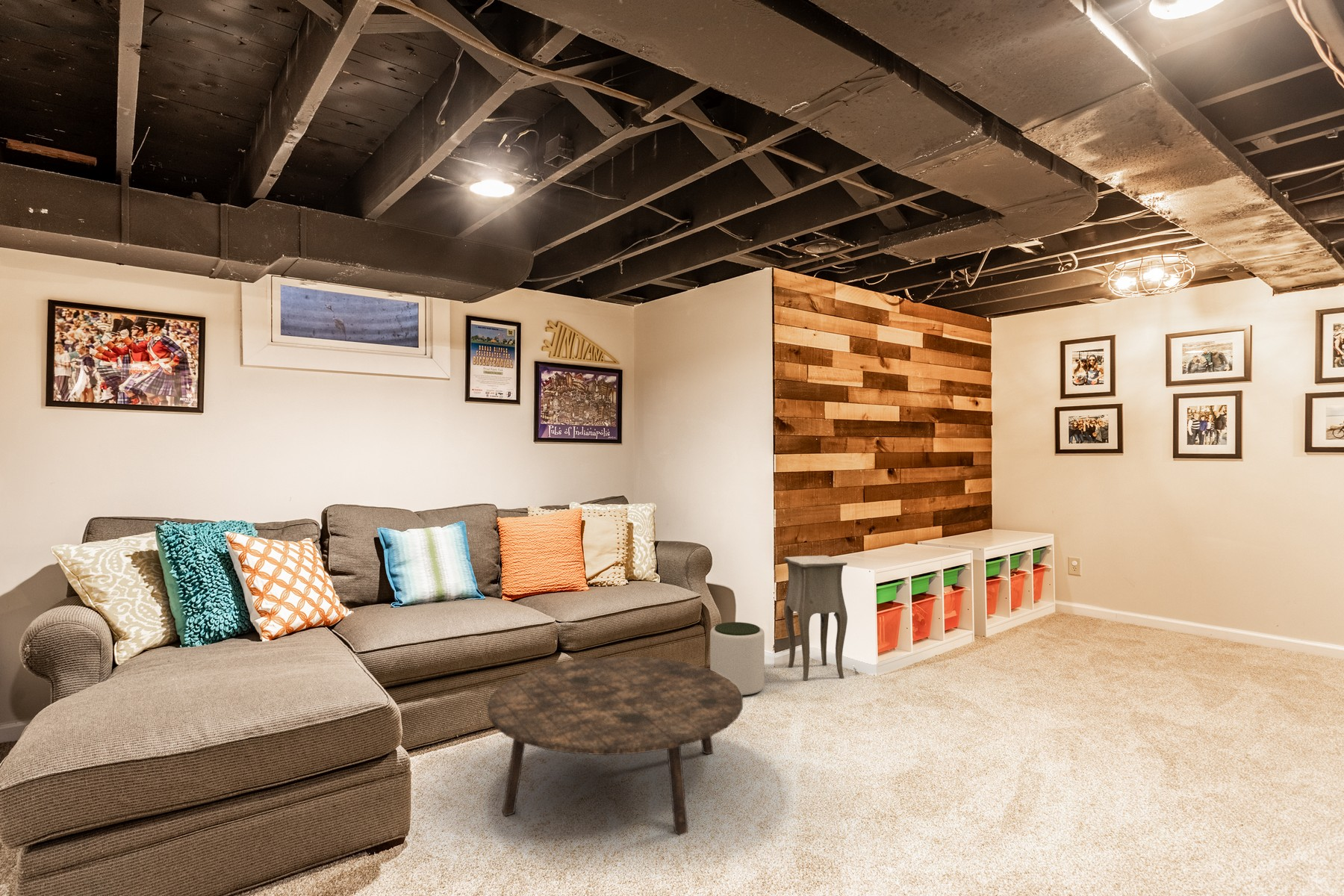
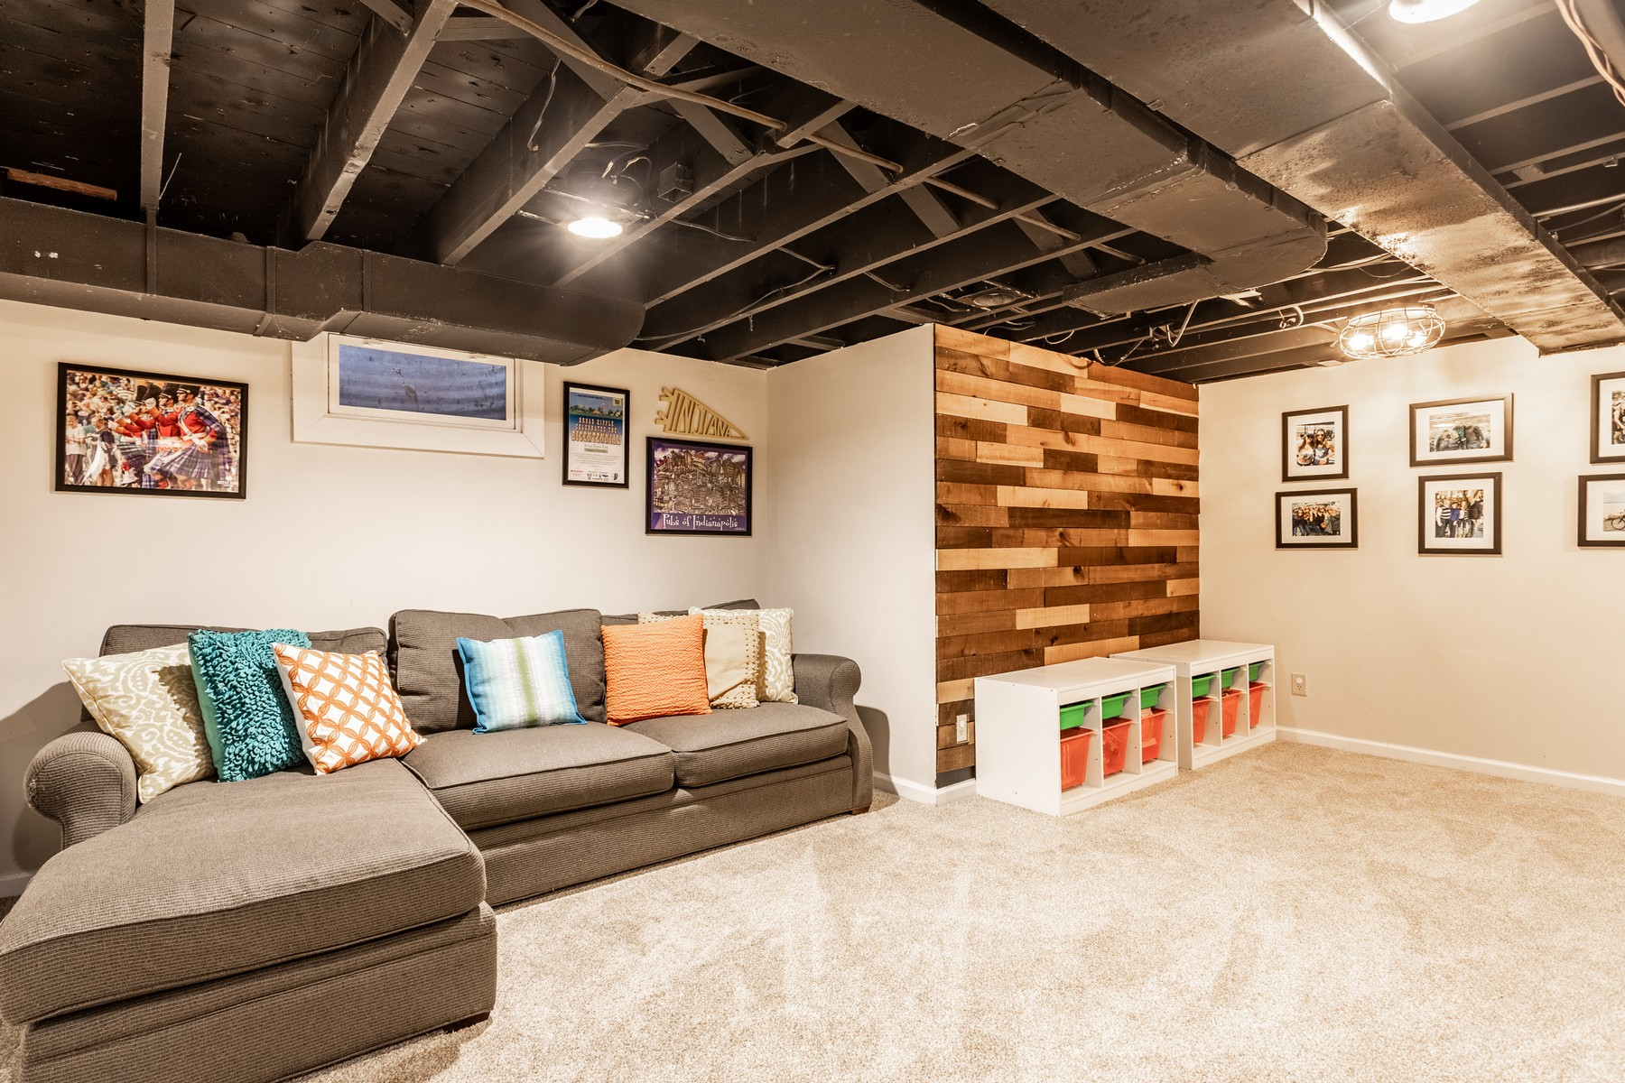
- plant pot (737, 658)
- side table (813, 614)
- coffee table (617, 736)
